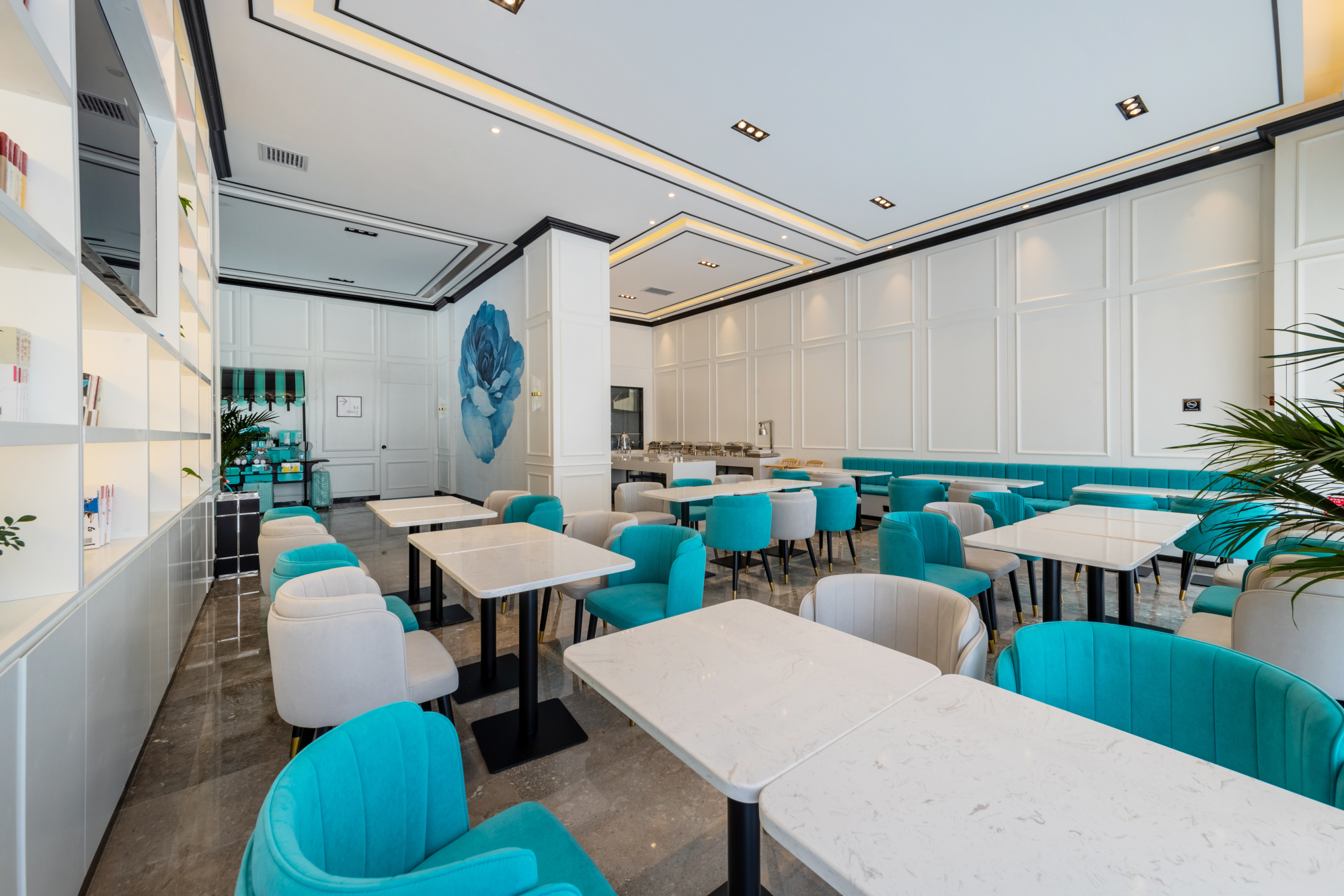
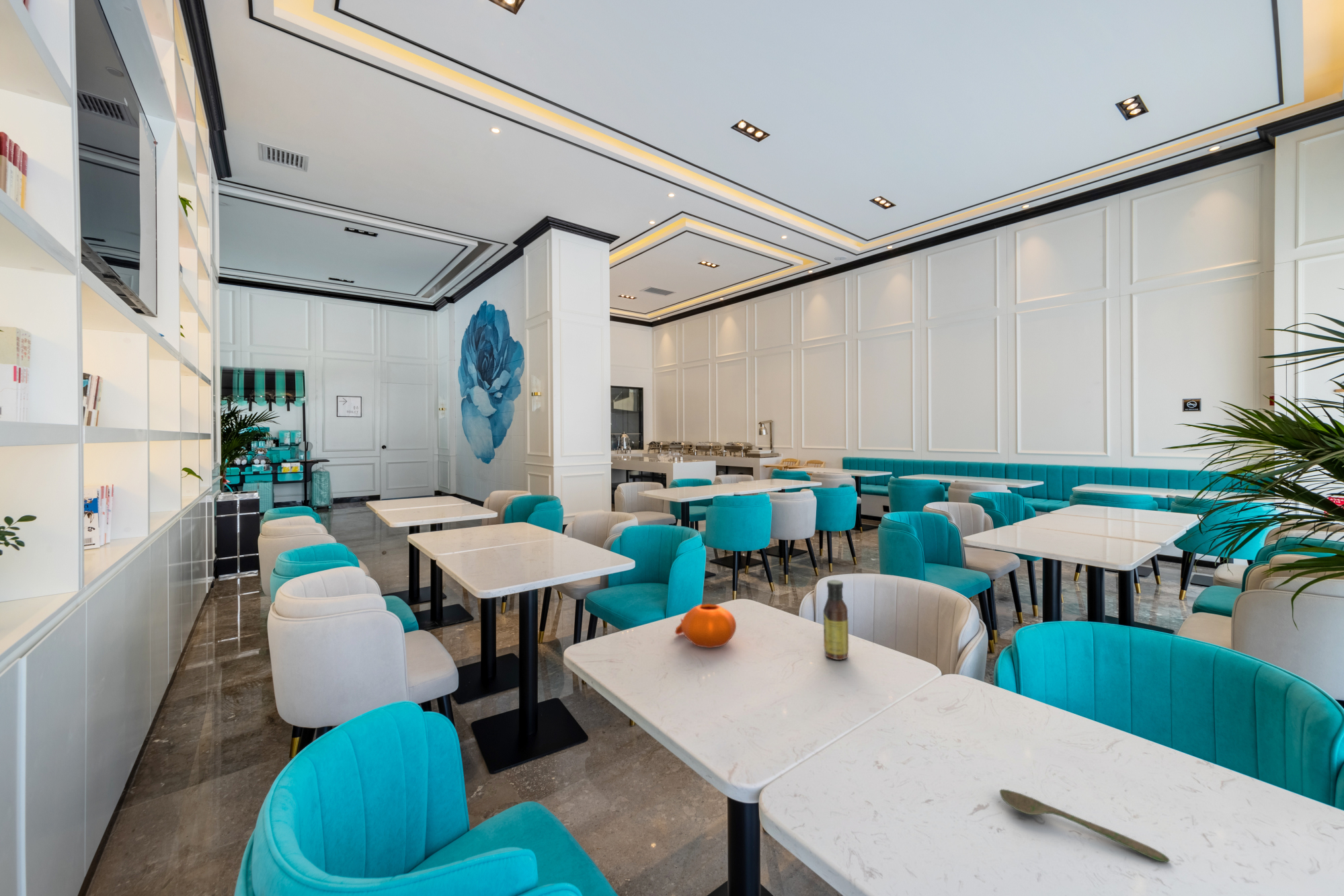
+ sauce bottle (836, 618)
+ vase (703, 623)
+ spoon (1078, 823)
